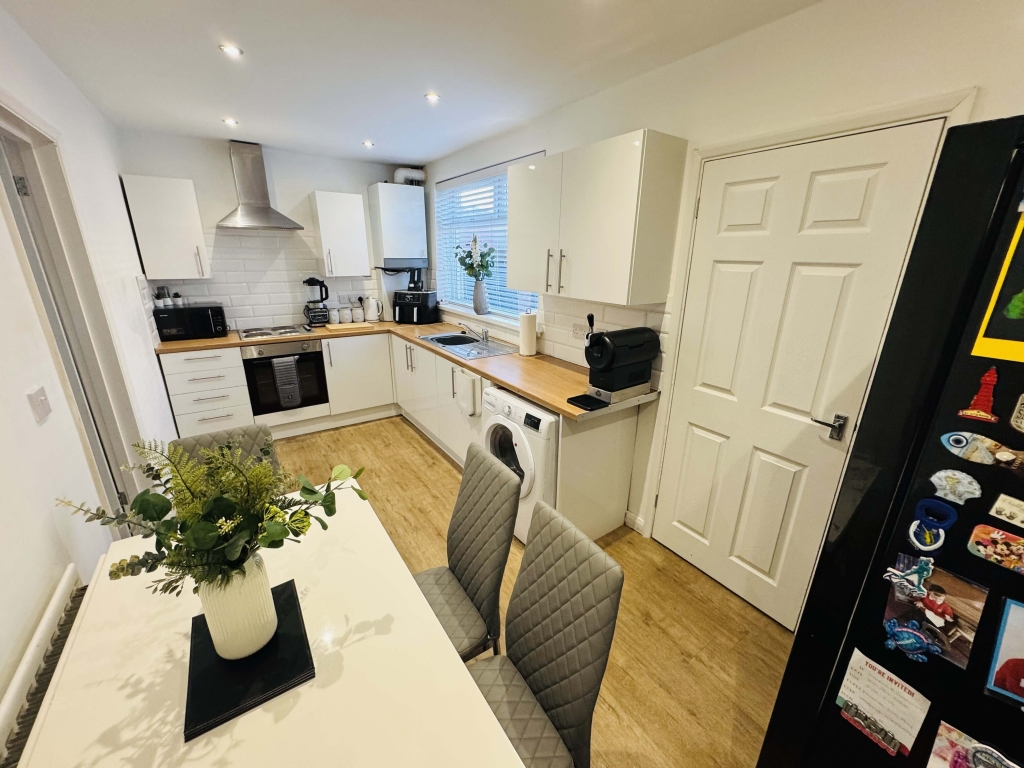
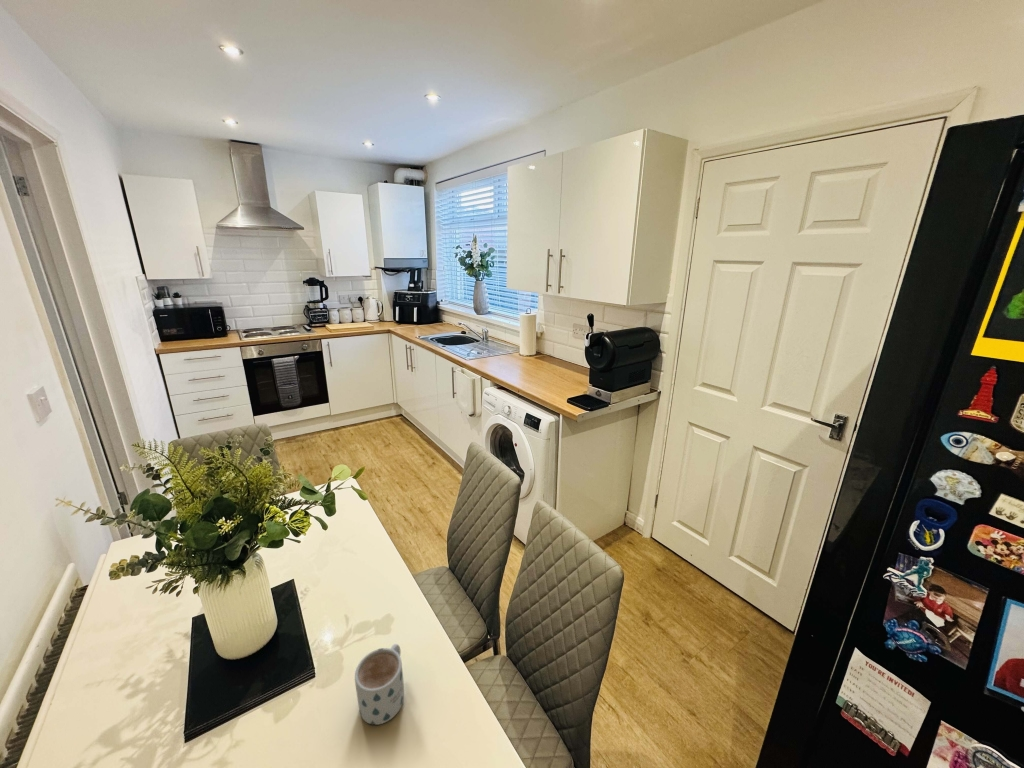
+ mug (384, 677)
